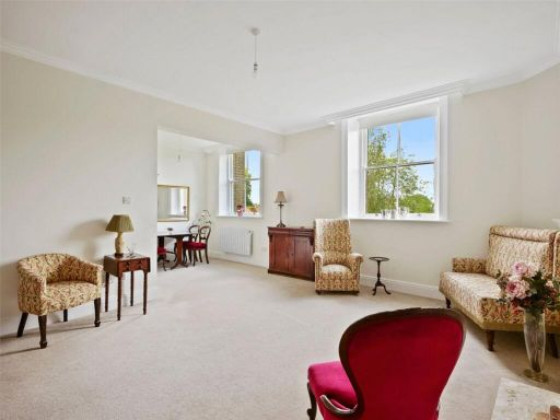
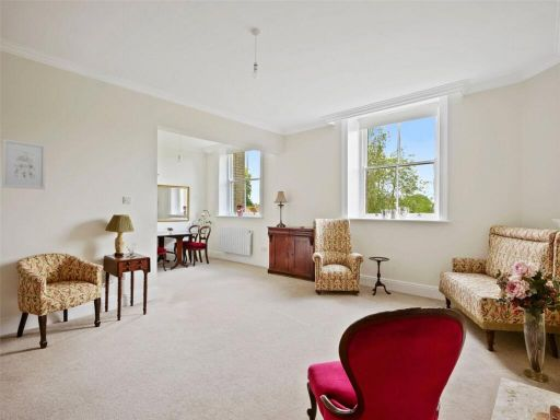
+ wall art (24, 165)
